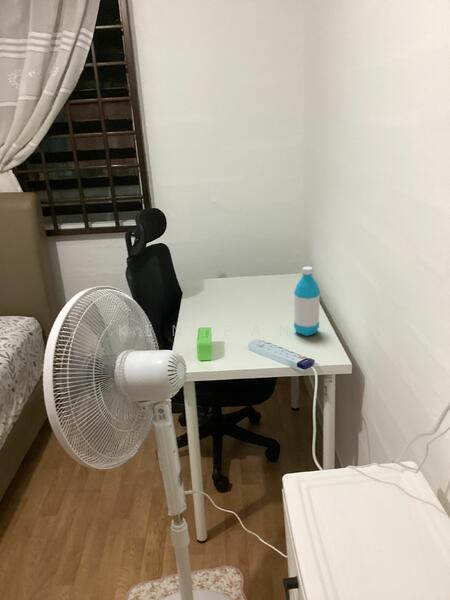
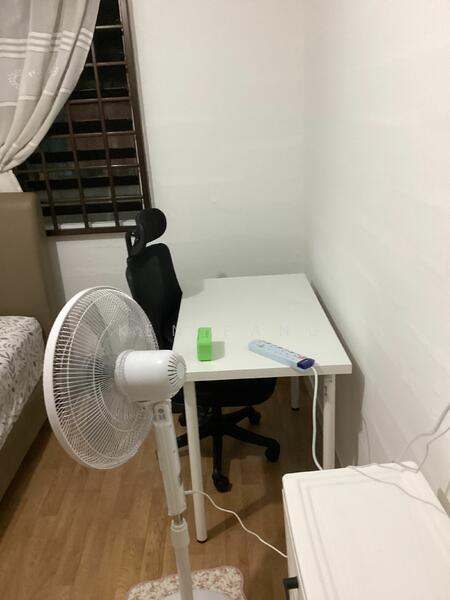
- water bottle (306, 300)
